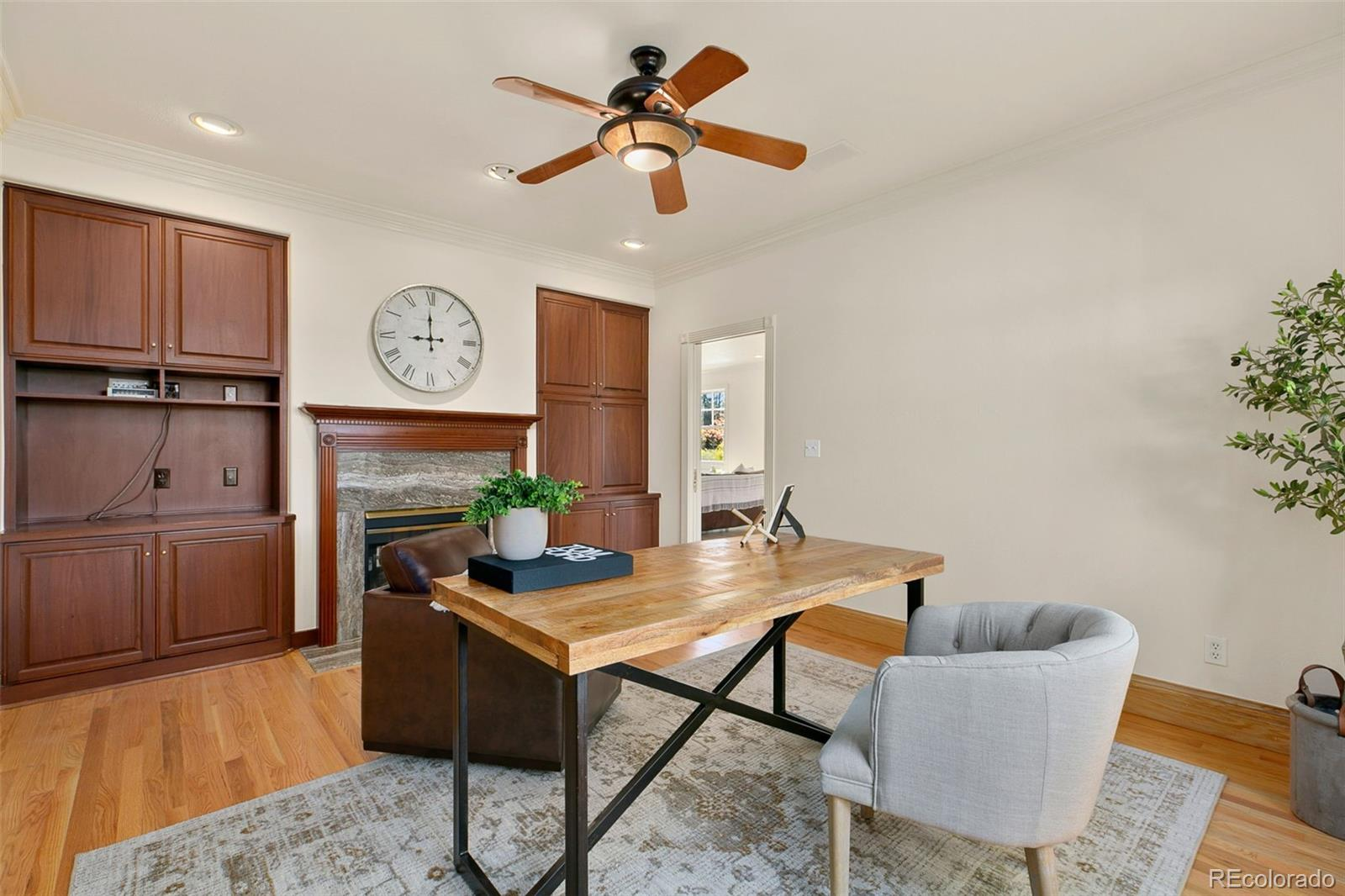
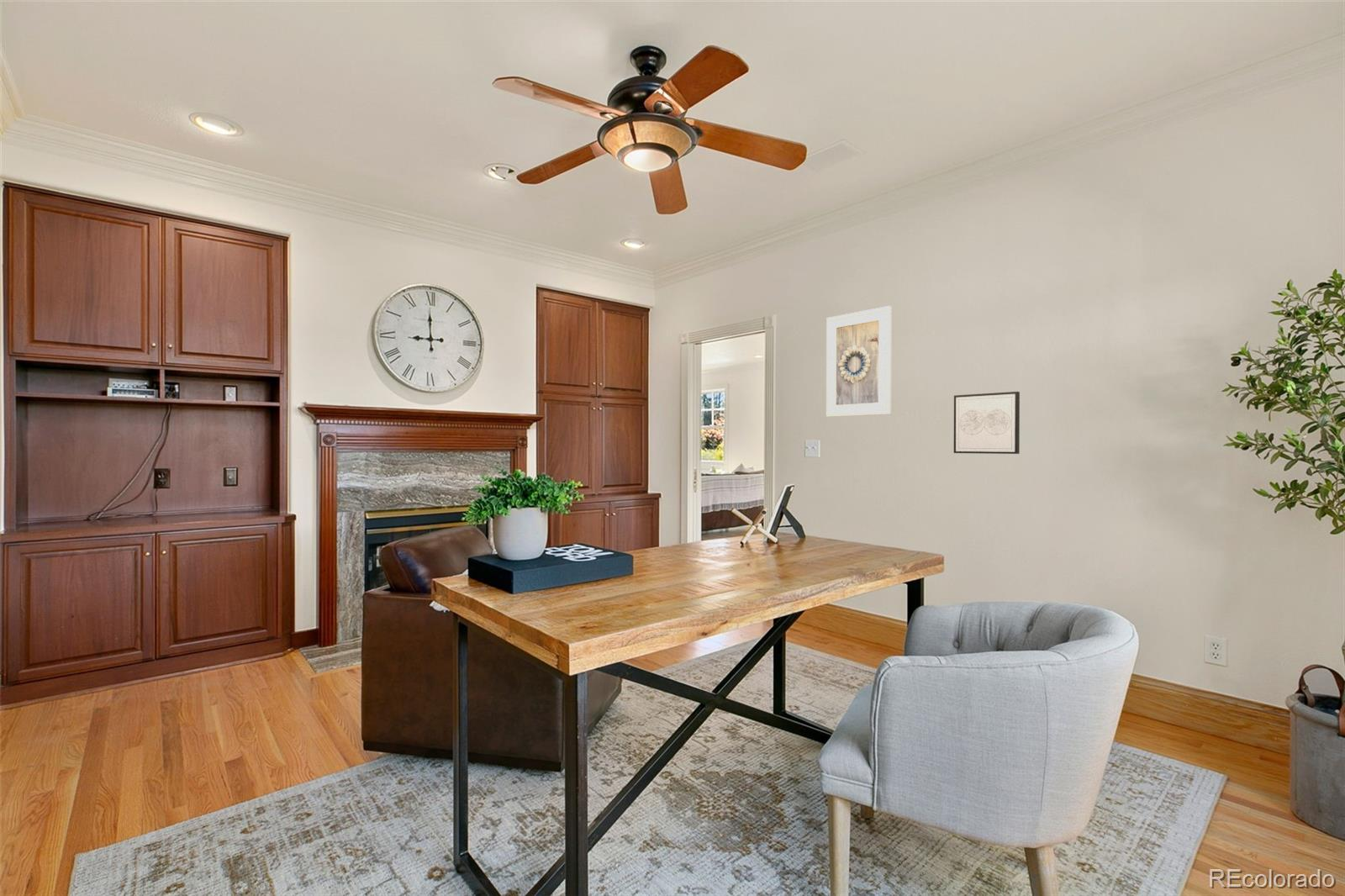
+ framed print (857, 364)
+ wall art (985, 423)
